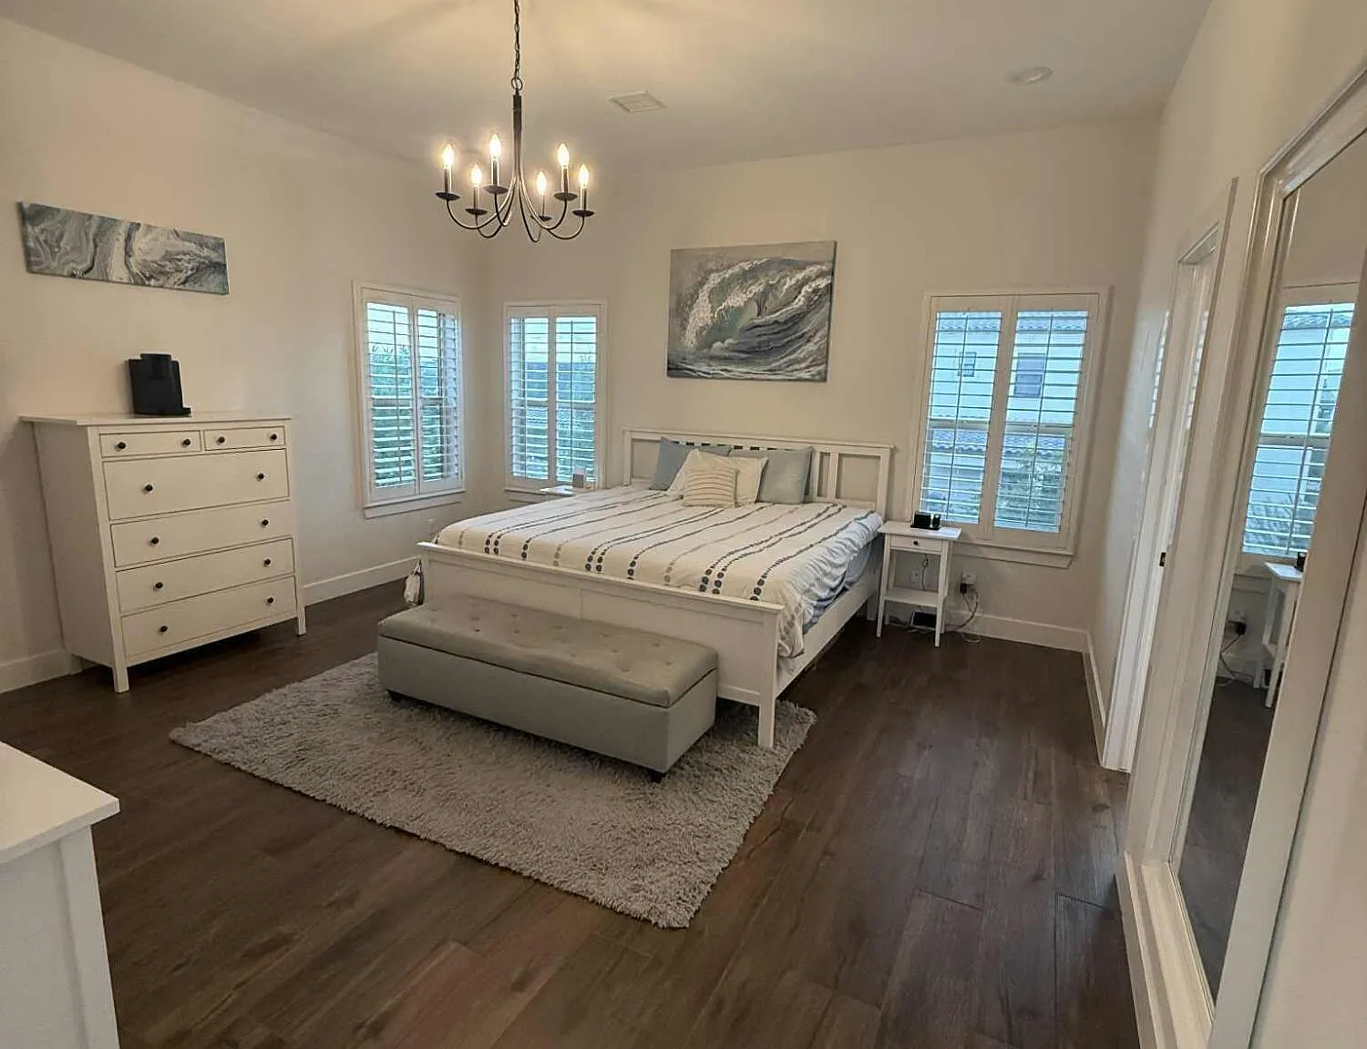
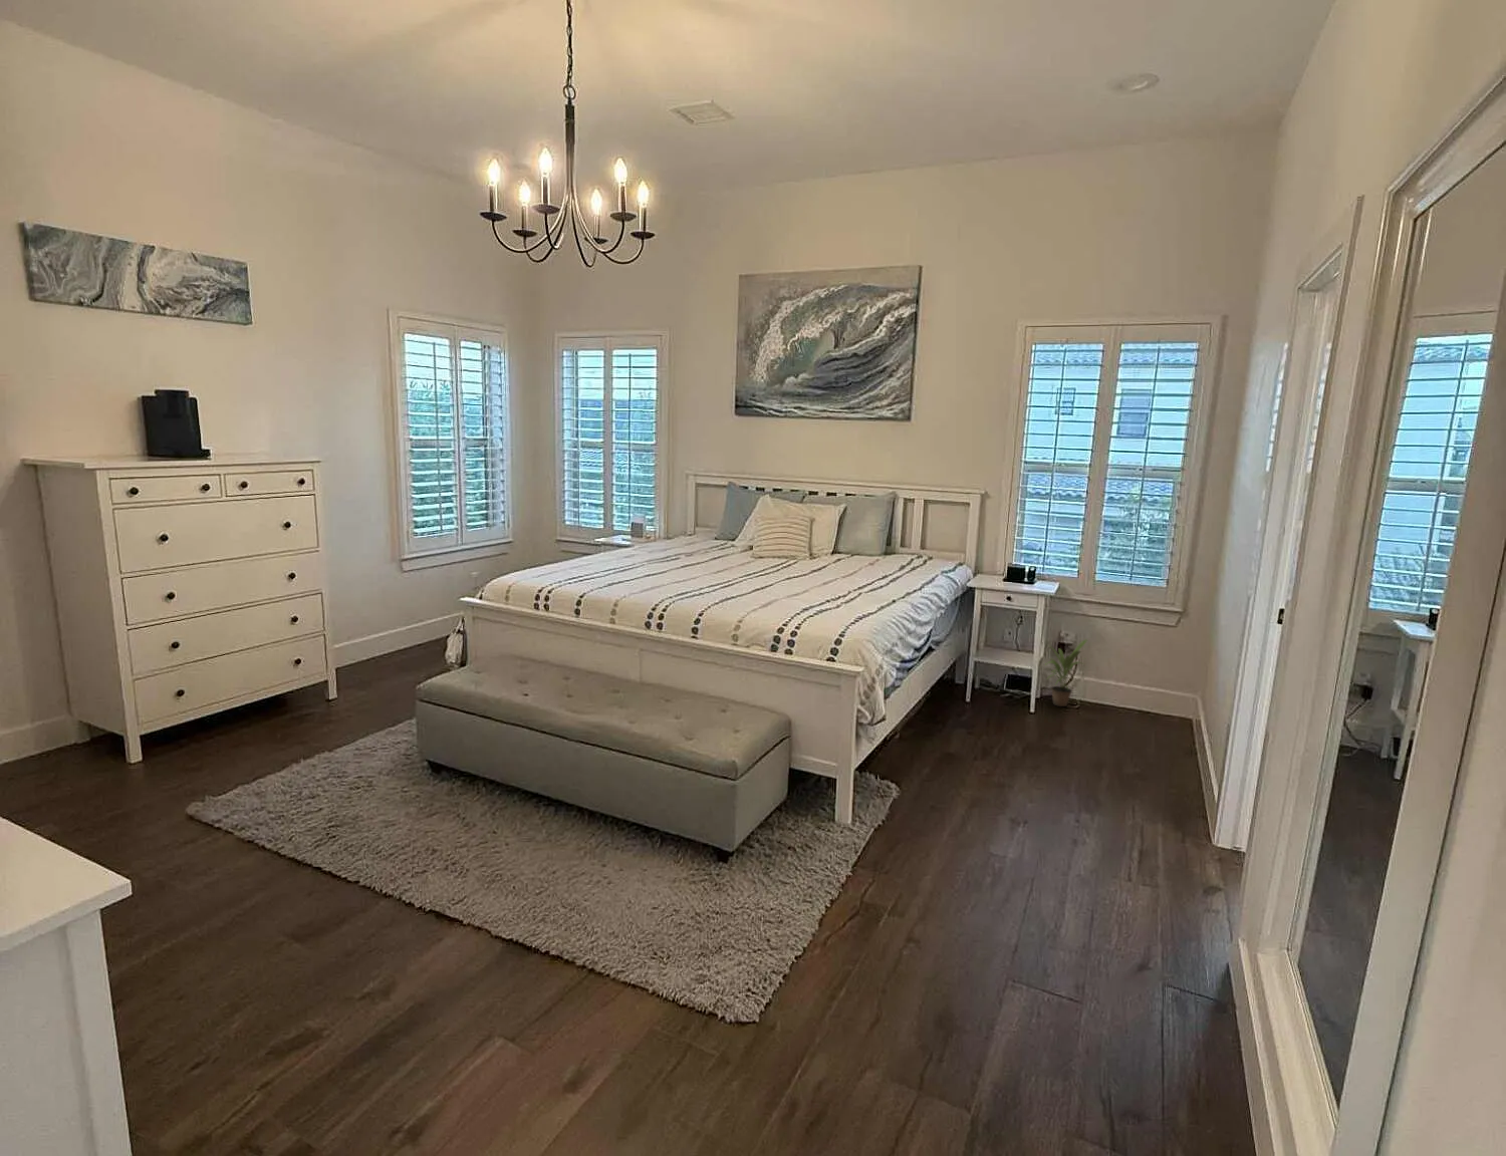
+ potted plant (1066, 674)
